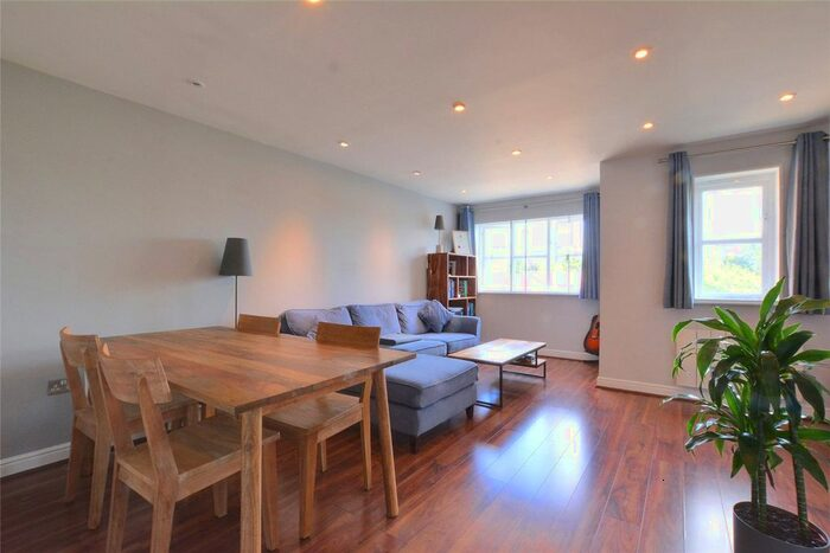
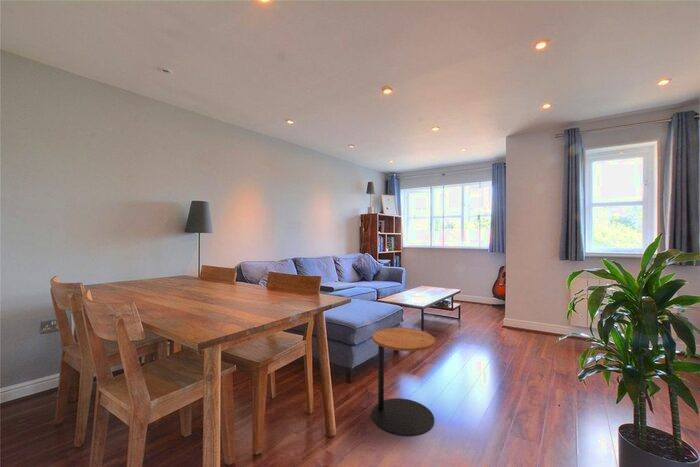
+ side table (383, 376)
